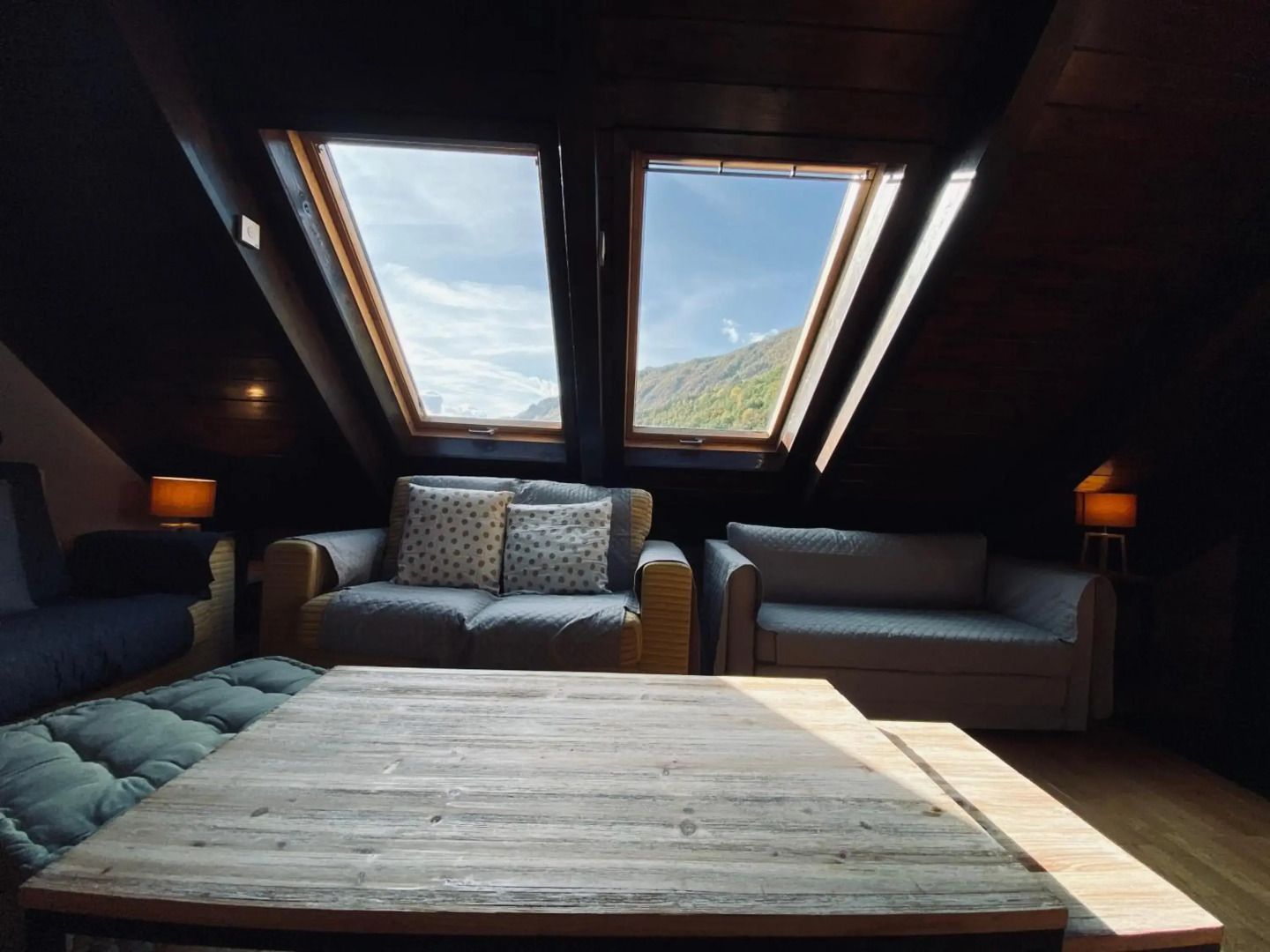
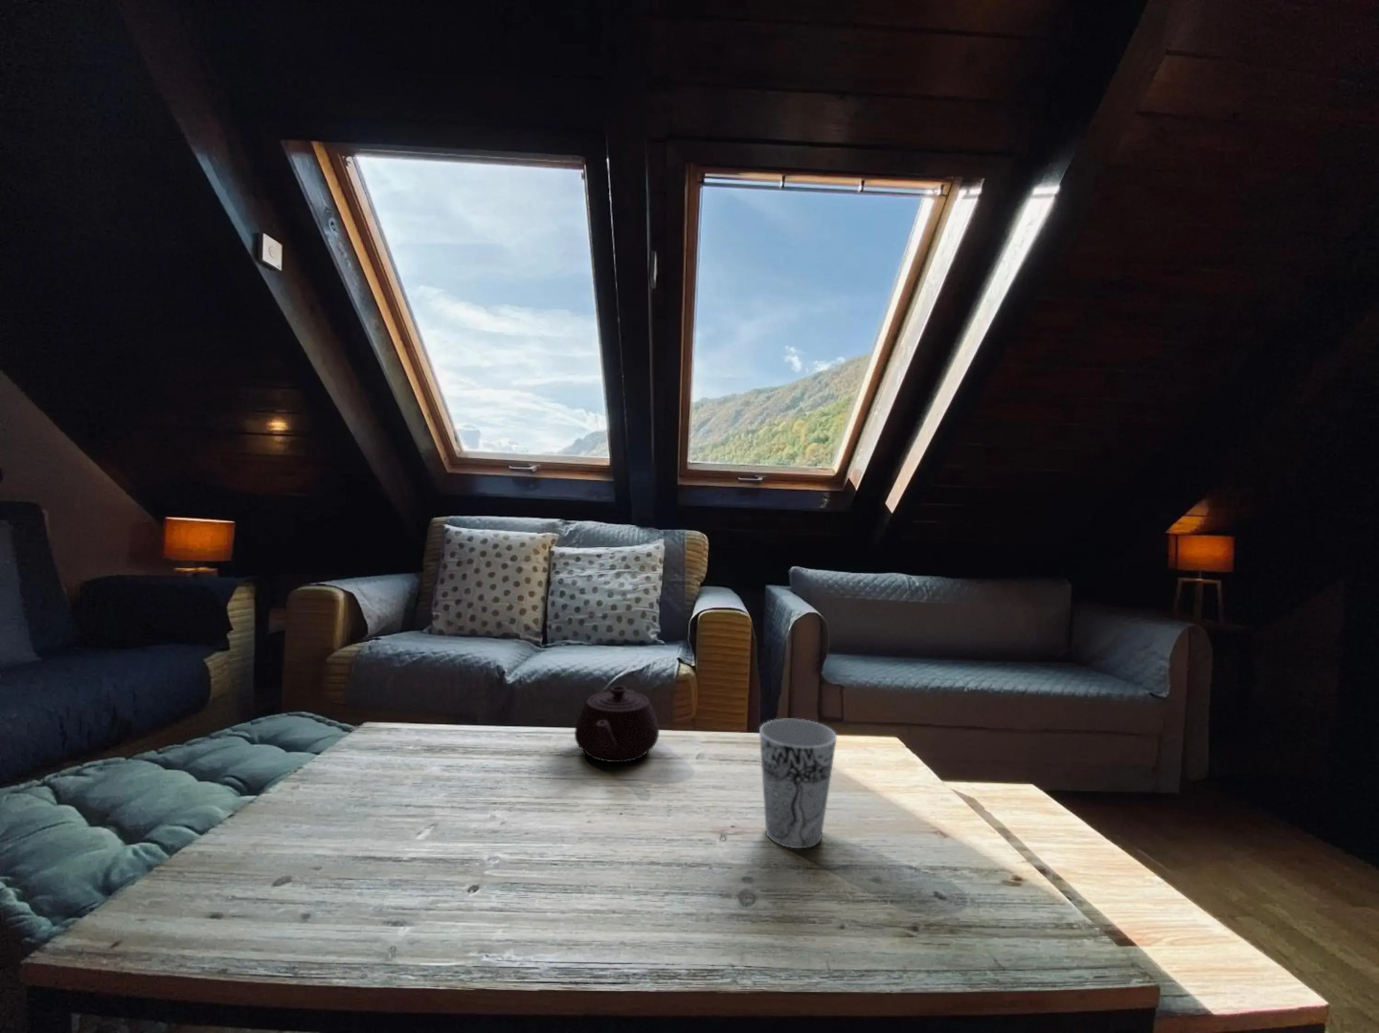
+ cup (795, 782)
+ teapot (616, 720)
